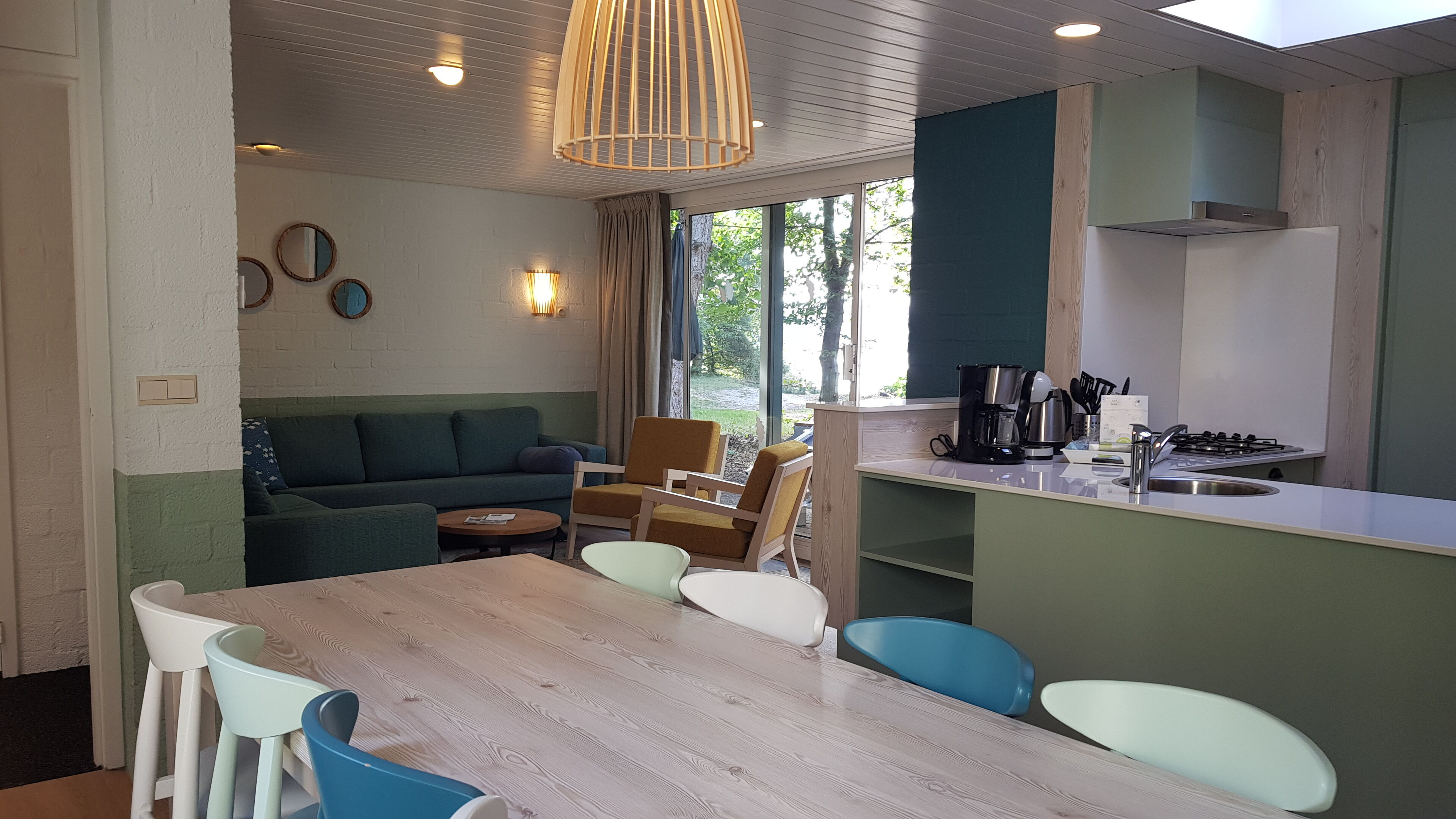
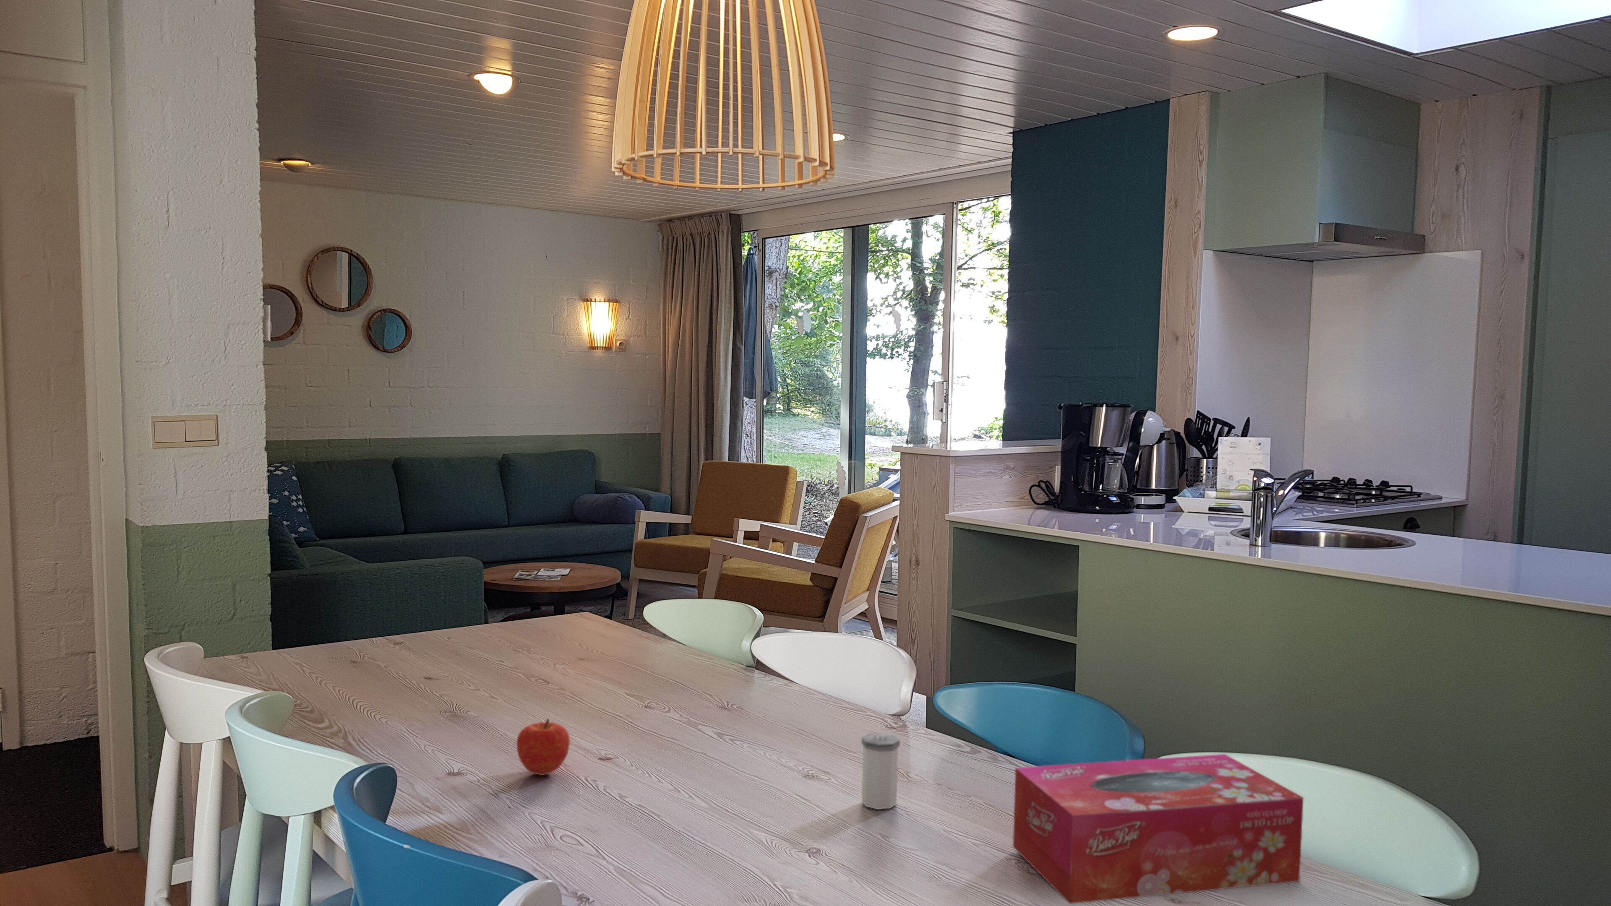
+ salt shaker (880, 771)
+ fruit (543, 746)
+ tissue box (1153, 823)
